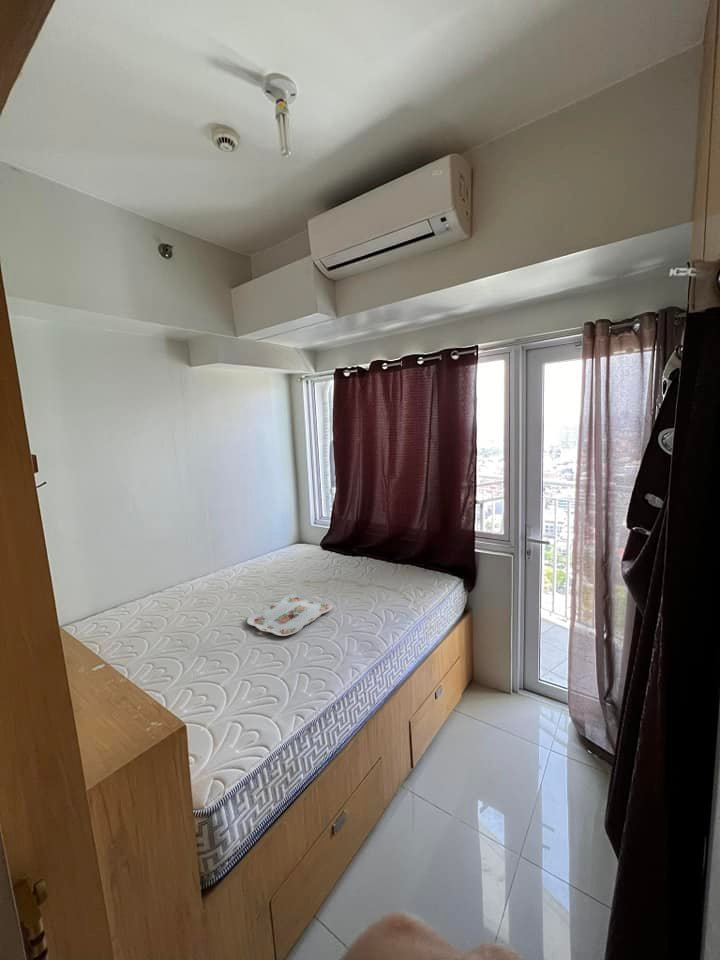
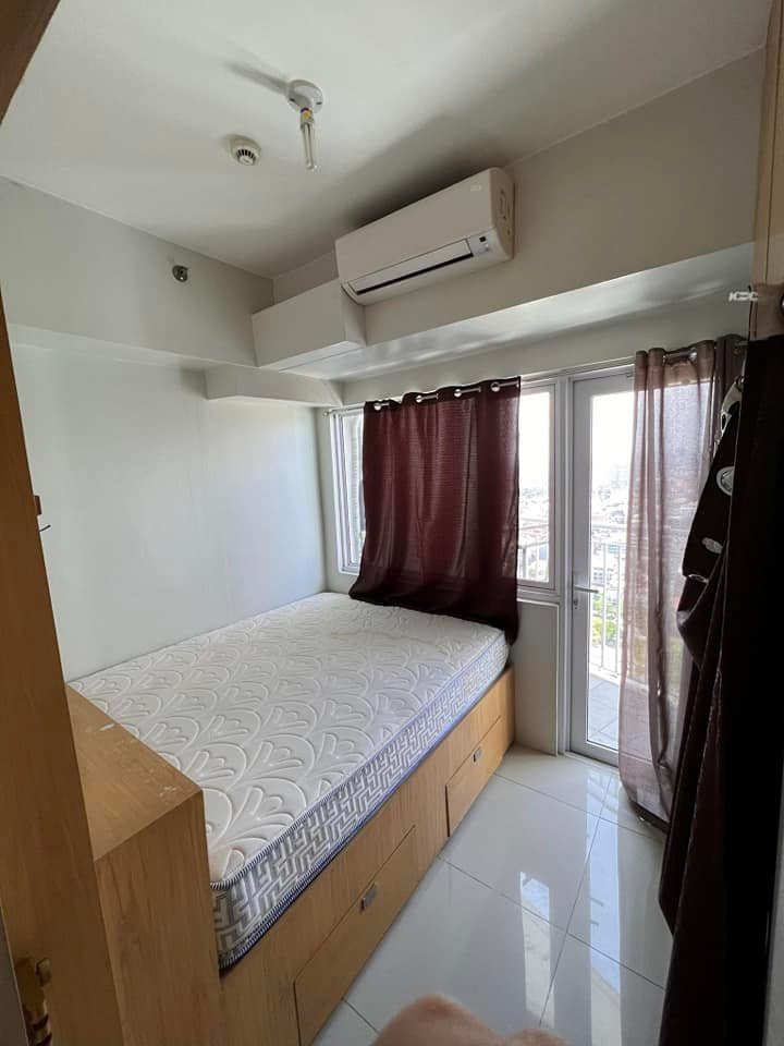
- serving tray (291, 613)
